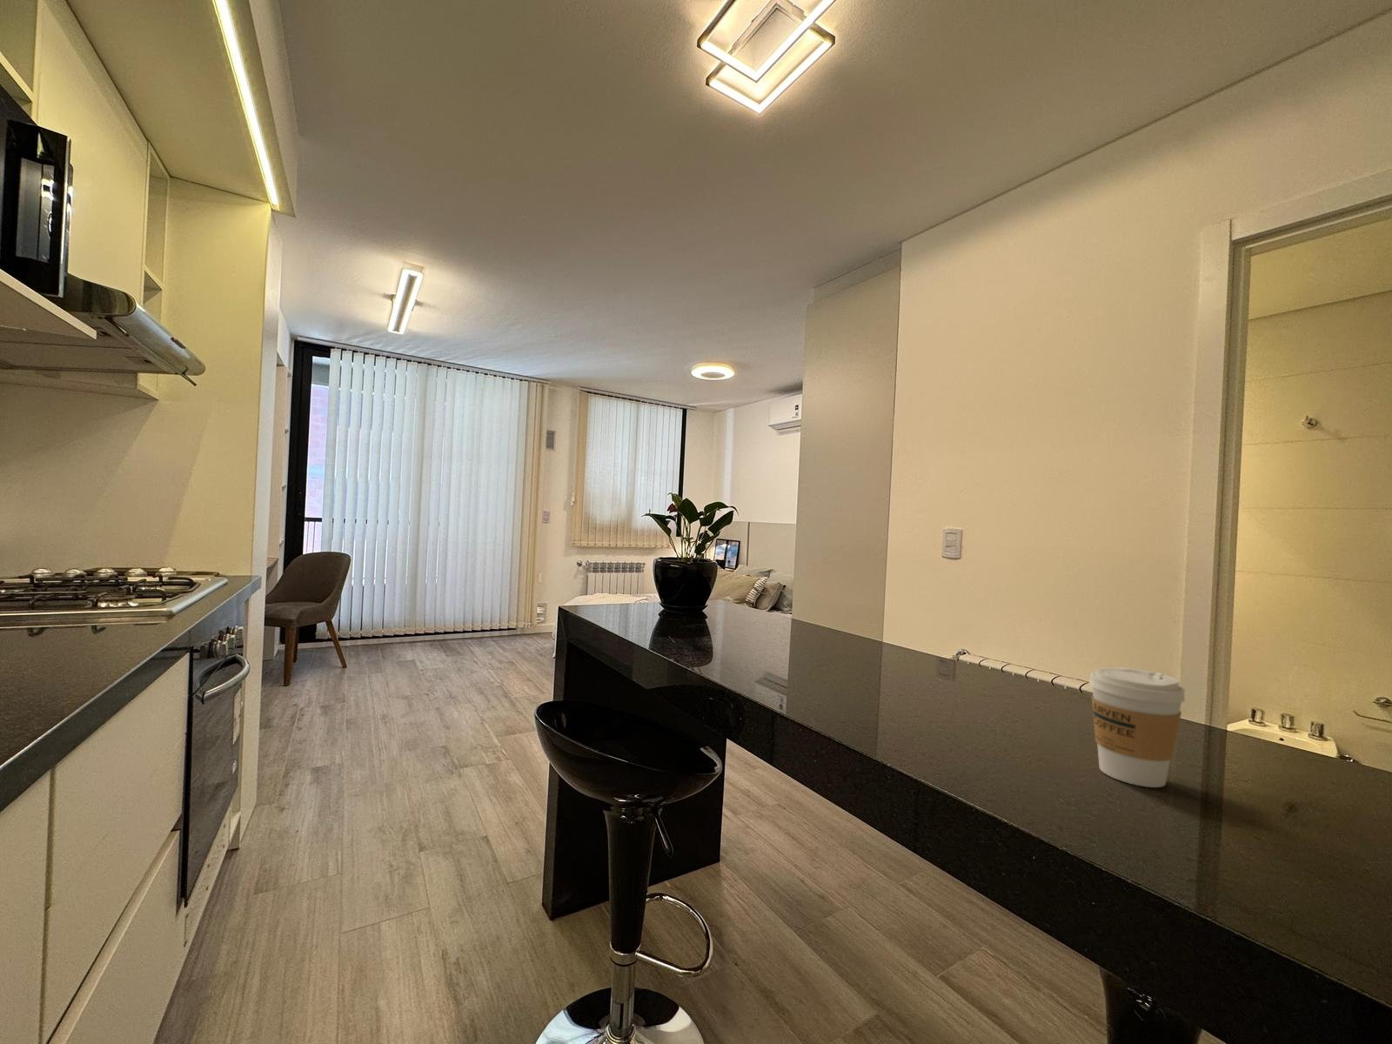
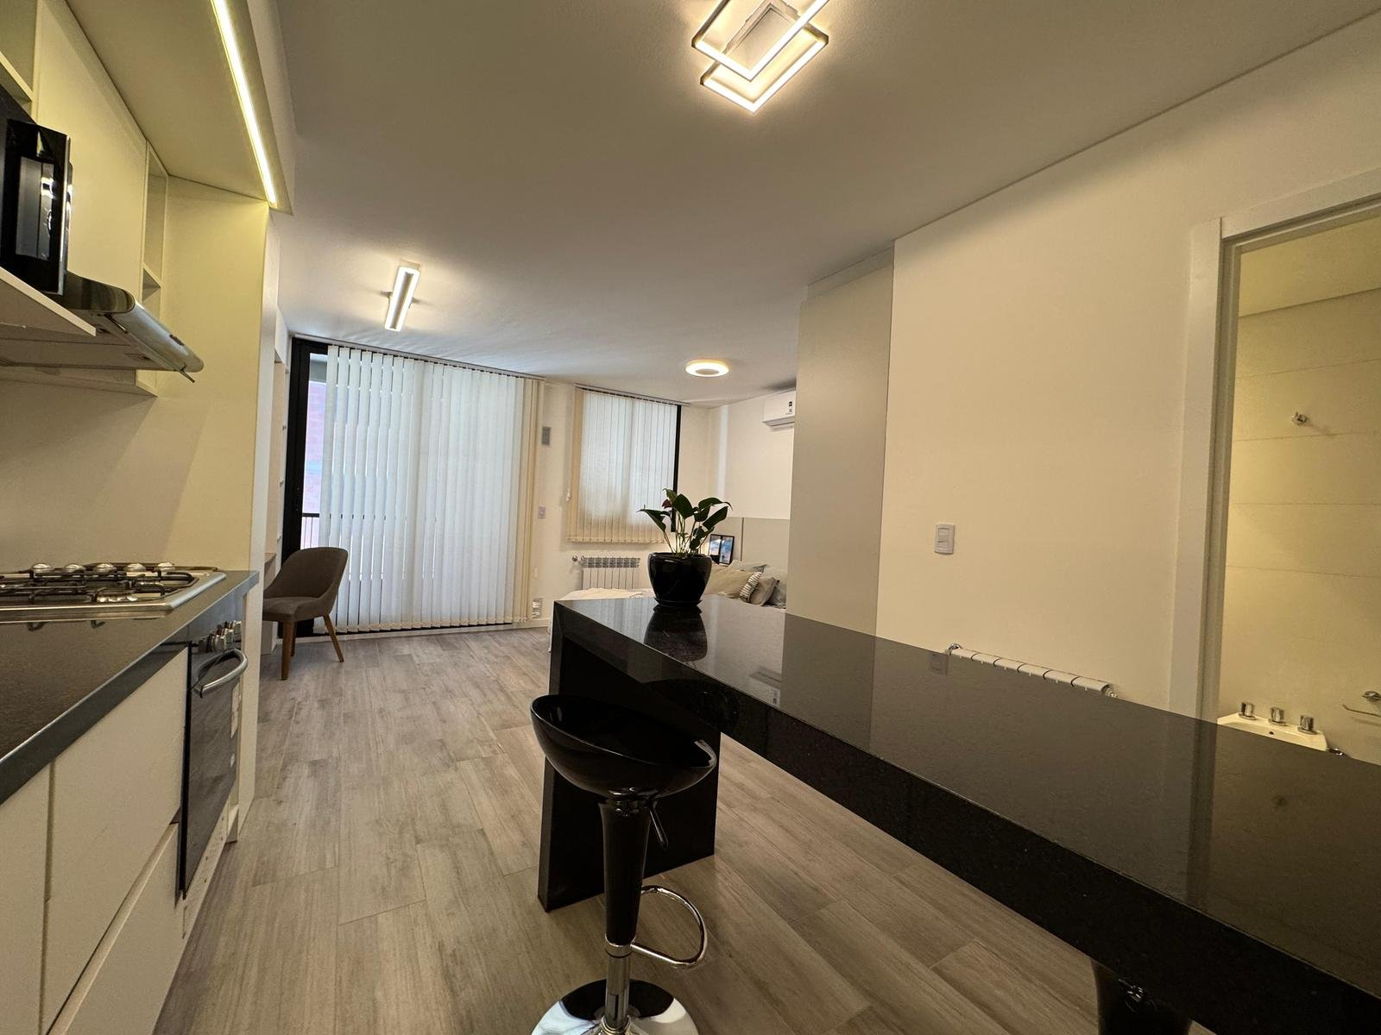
- coffee cup (1132, 723)
